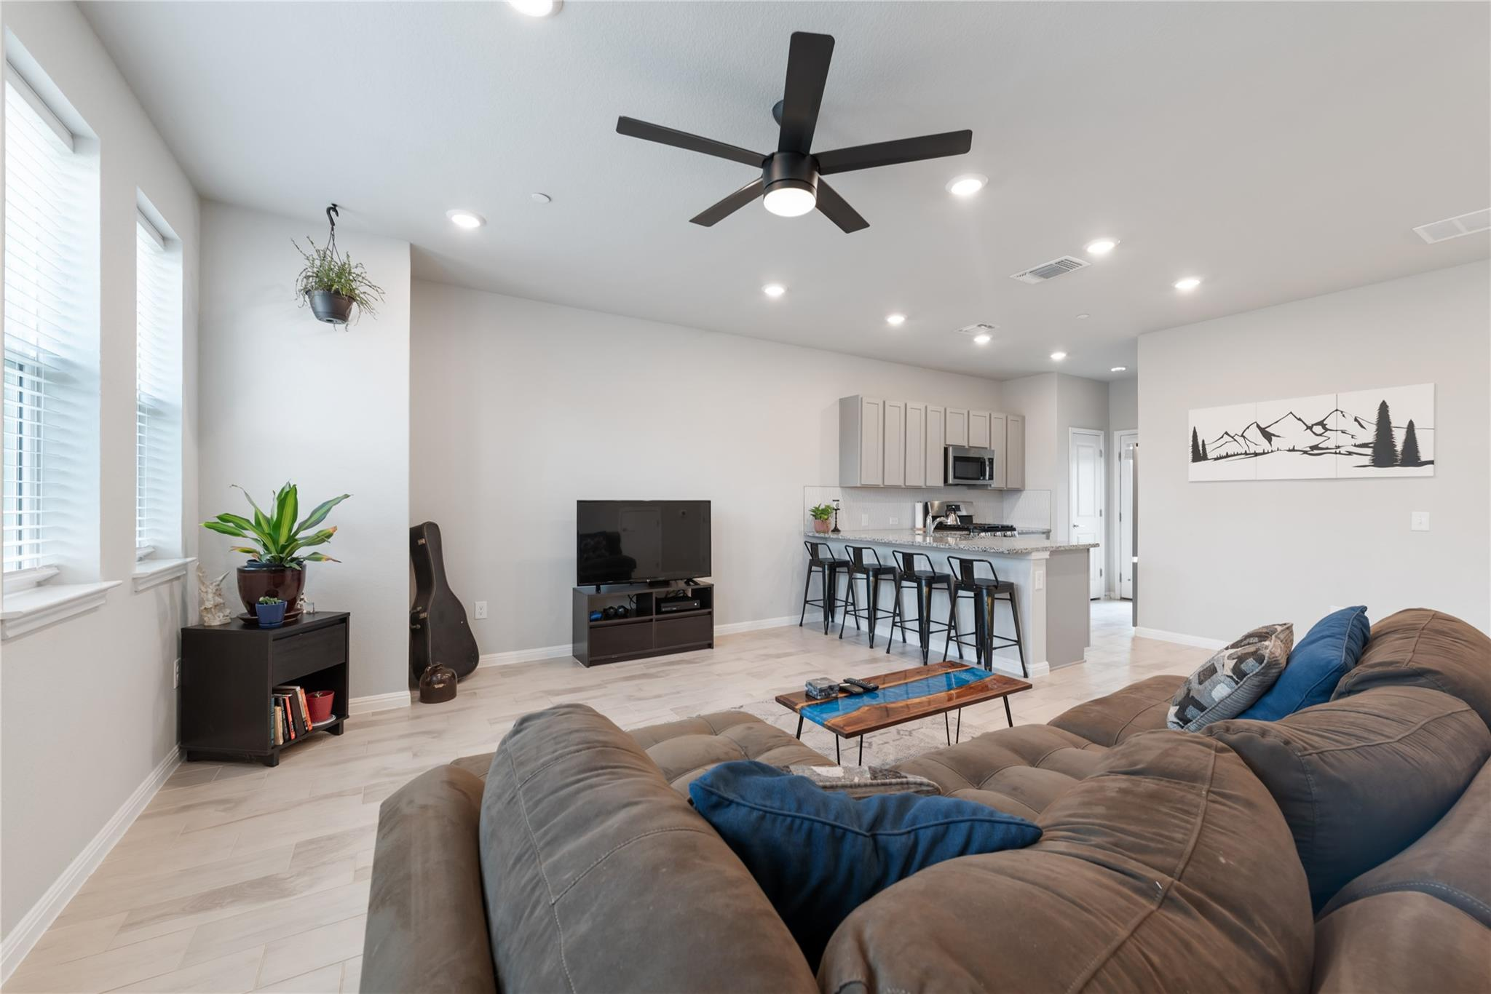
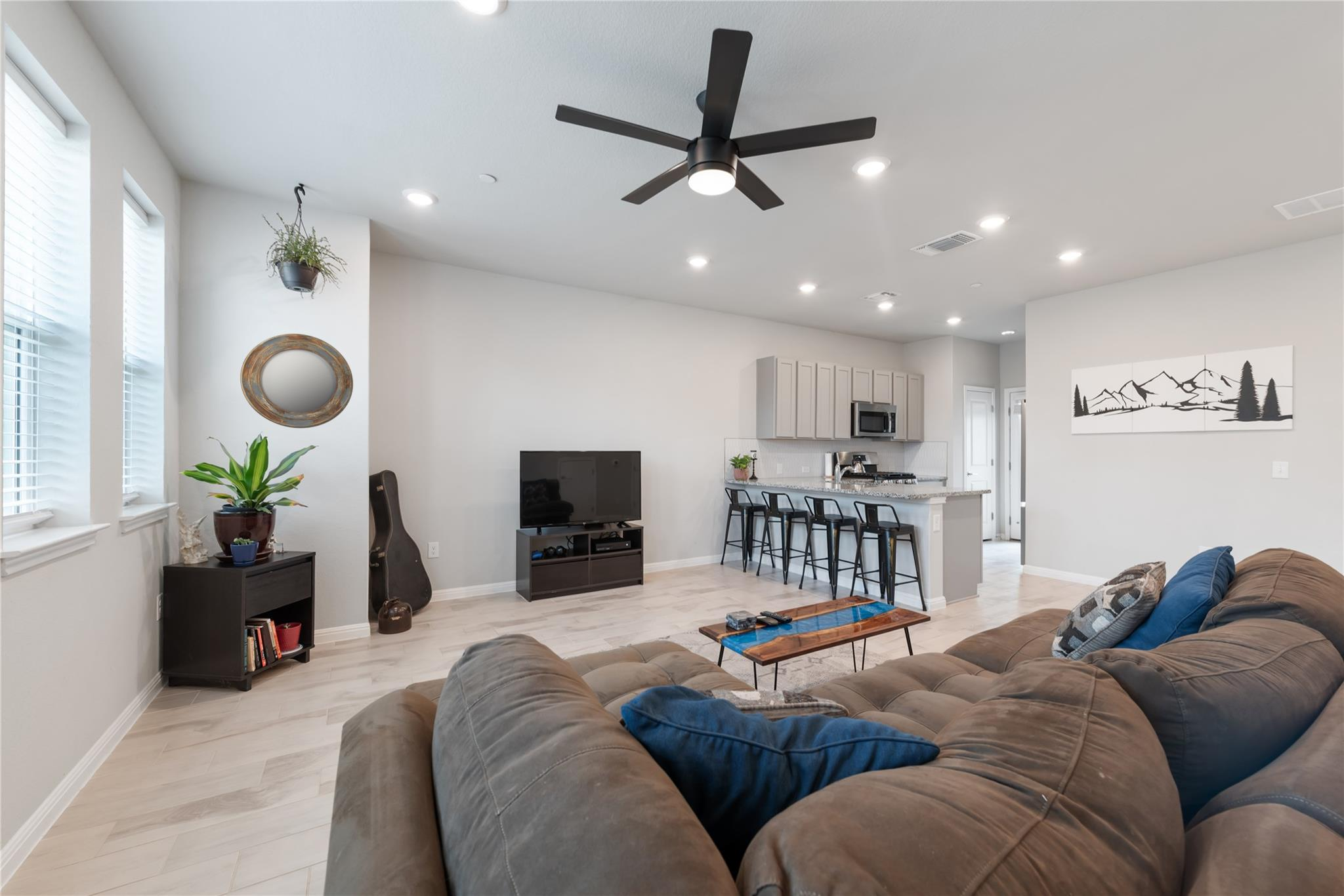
+ home mirror (299, 381)
